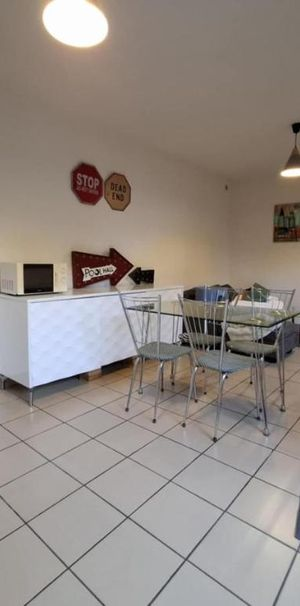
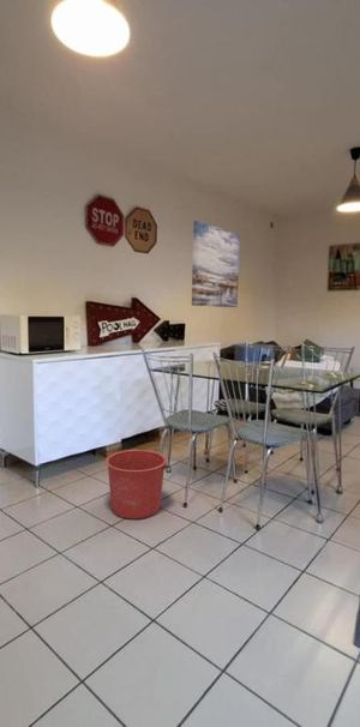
+ bucket (136, 482)
+ wall art (217, 268)
